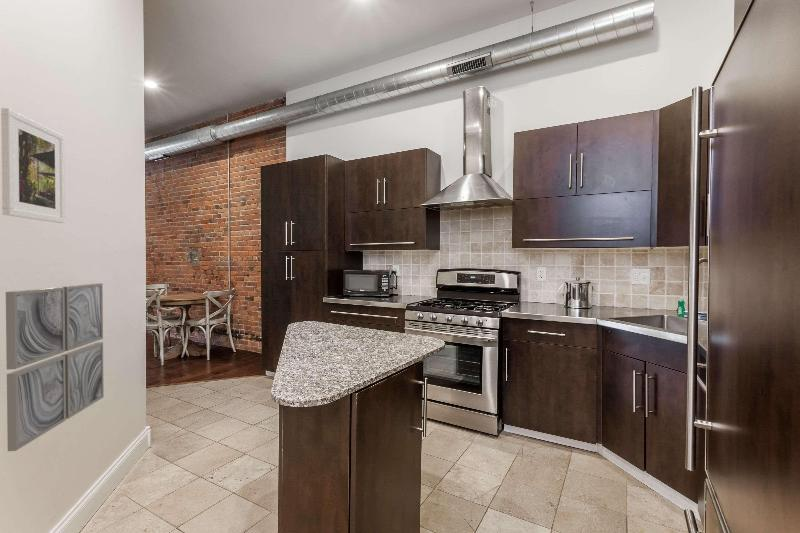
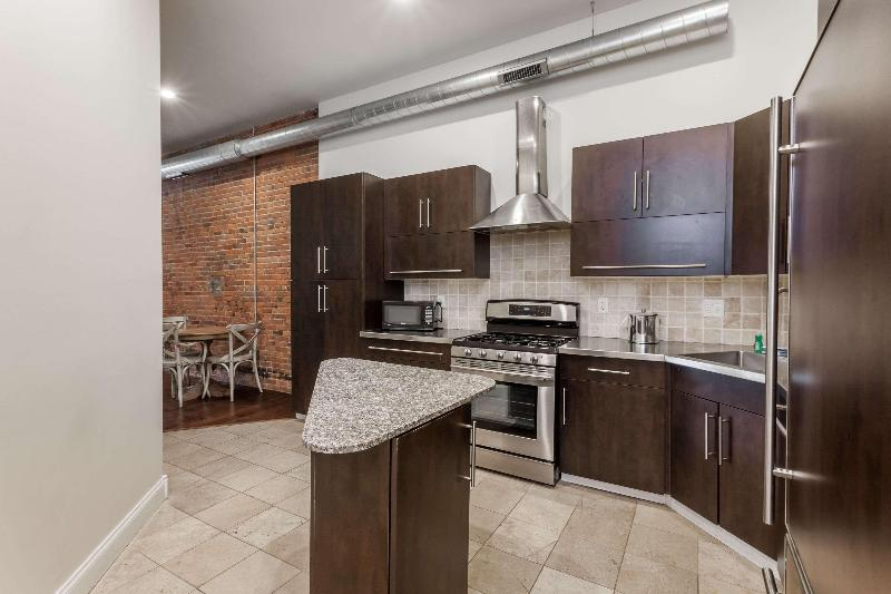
- wall art (62, 354)
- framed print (36, 171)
